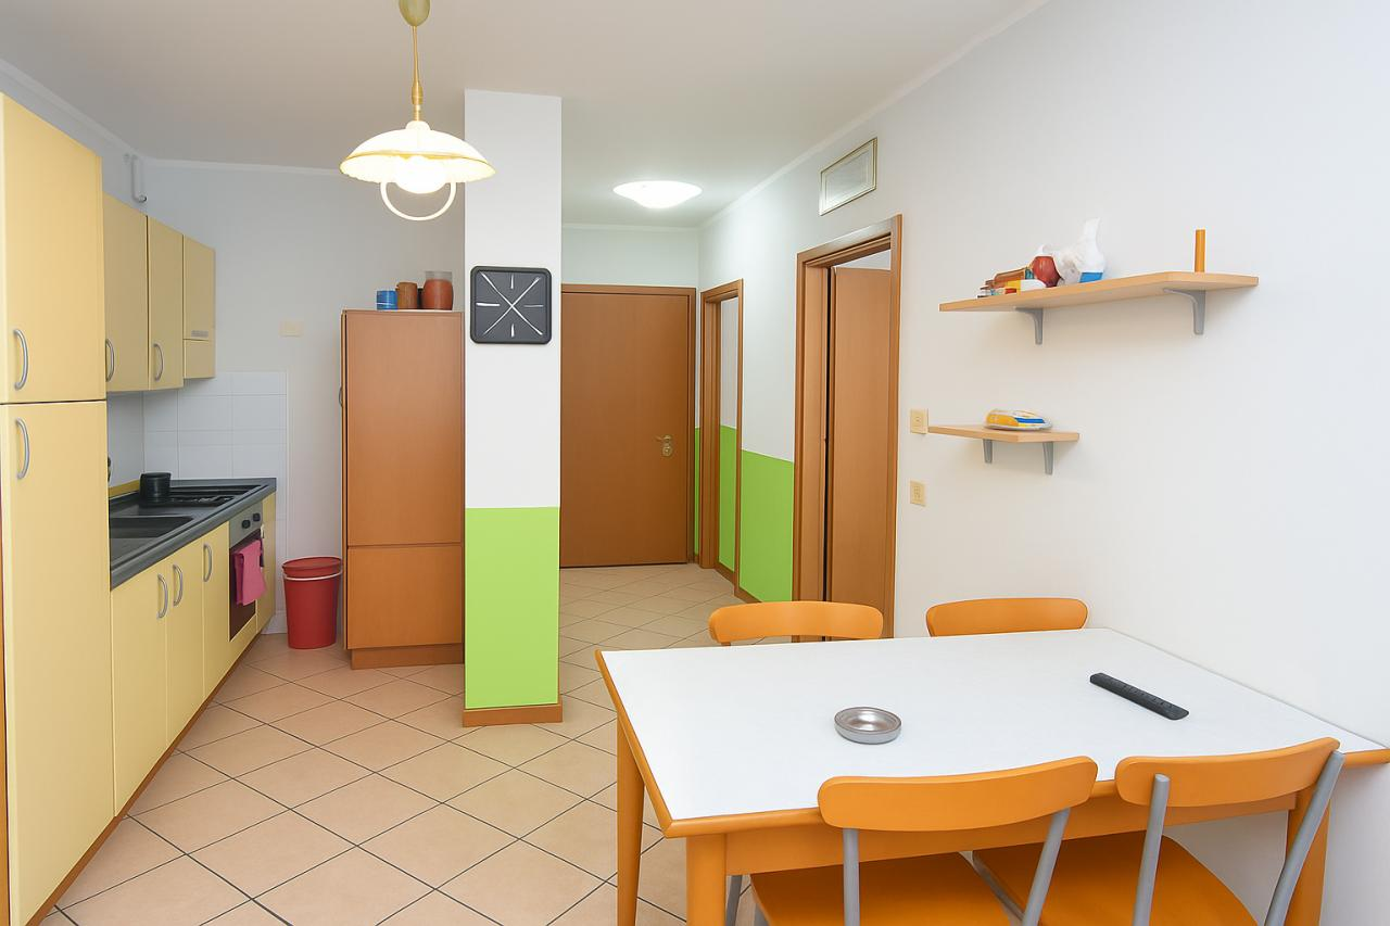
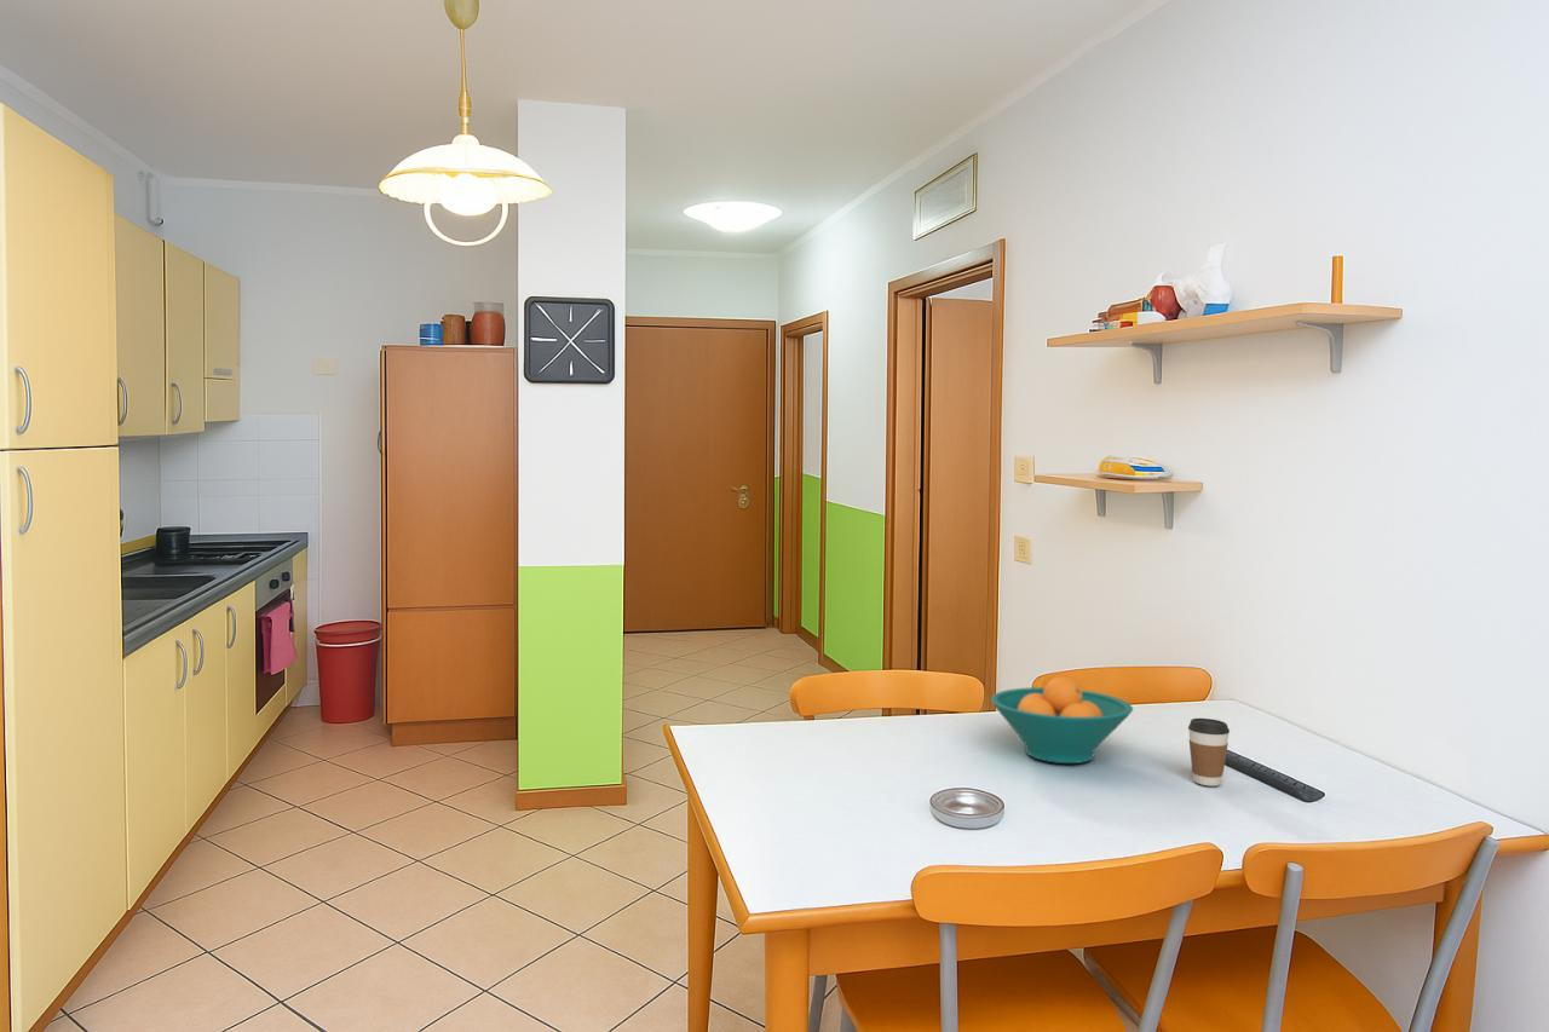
+ fruit bowl (1060, 716)
+ coffee cup (1208, 751)
